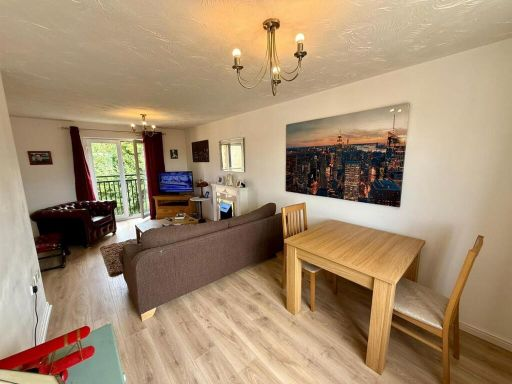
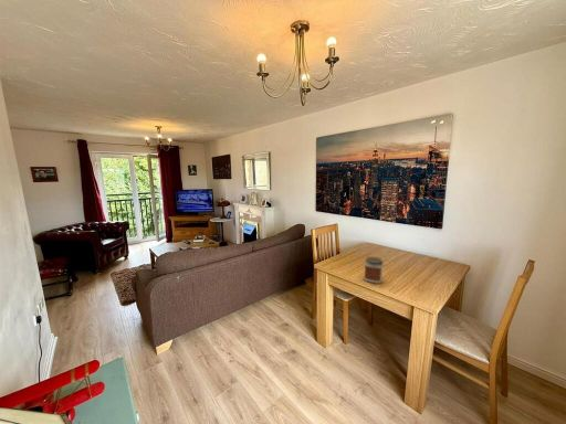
+ jar (373, 268)
